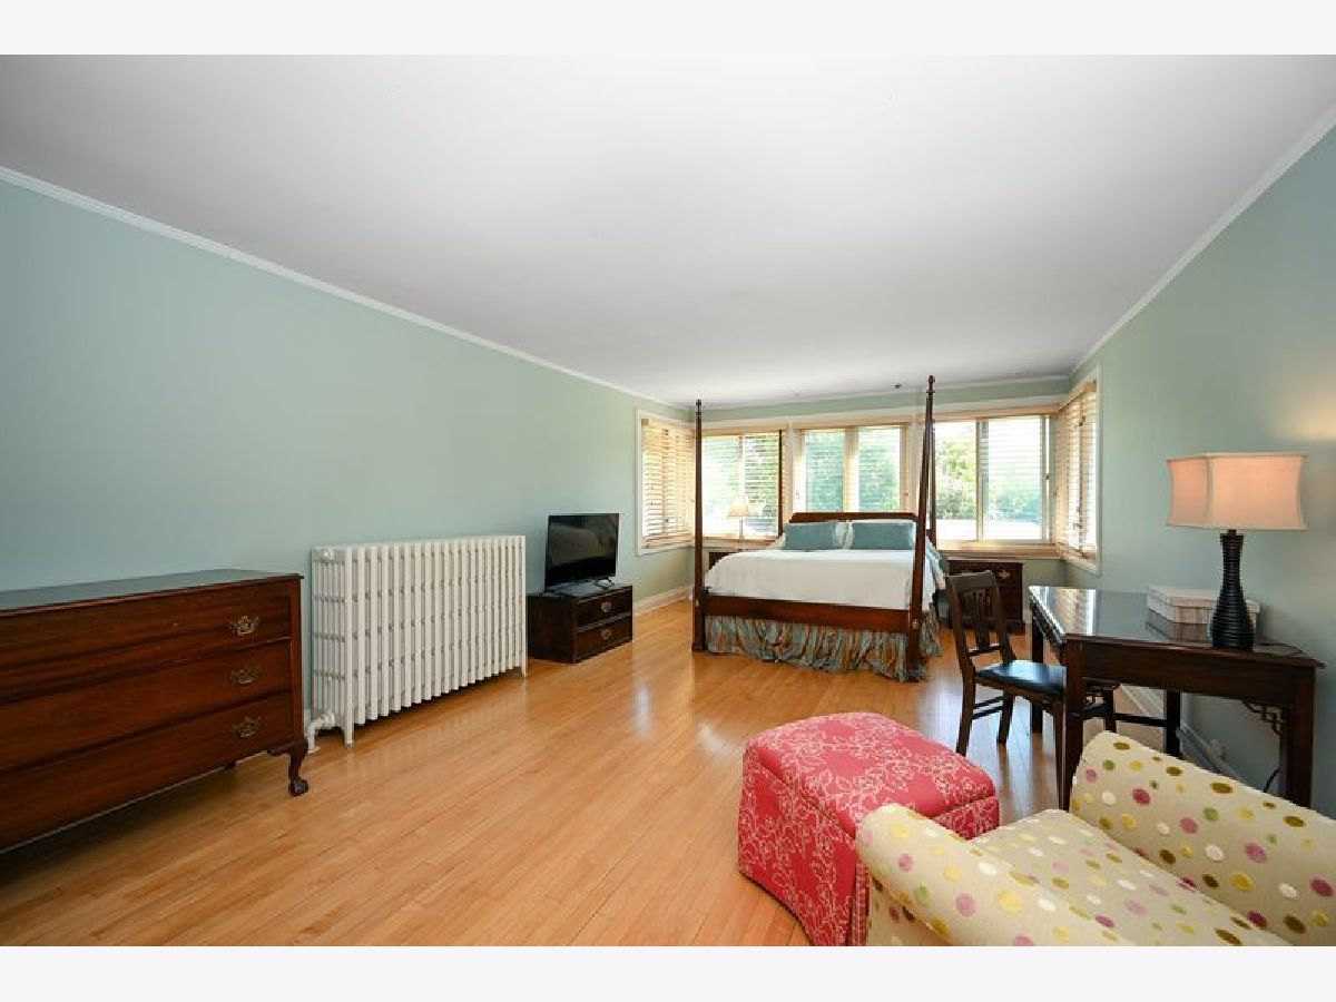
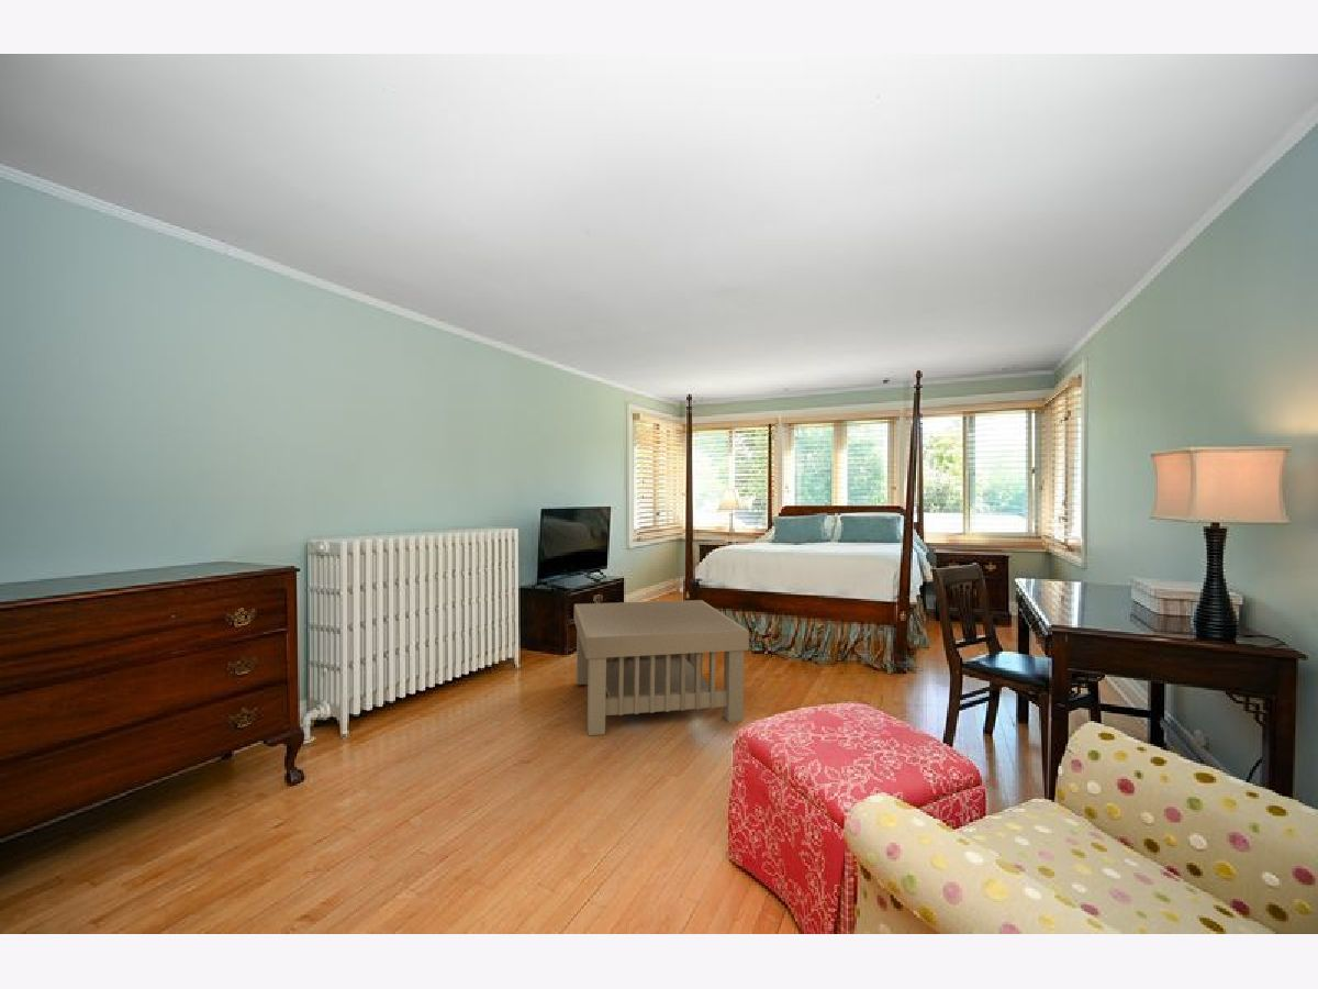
+ coffee table (652, 657)
